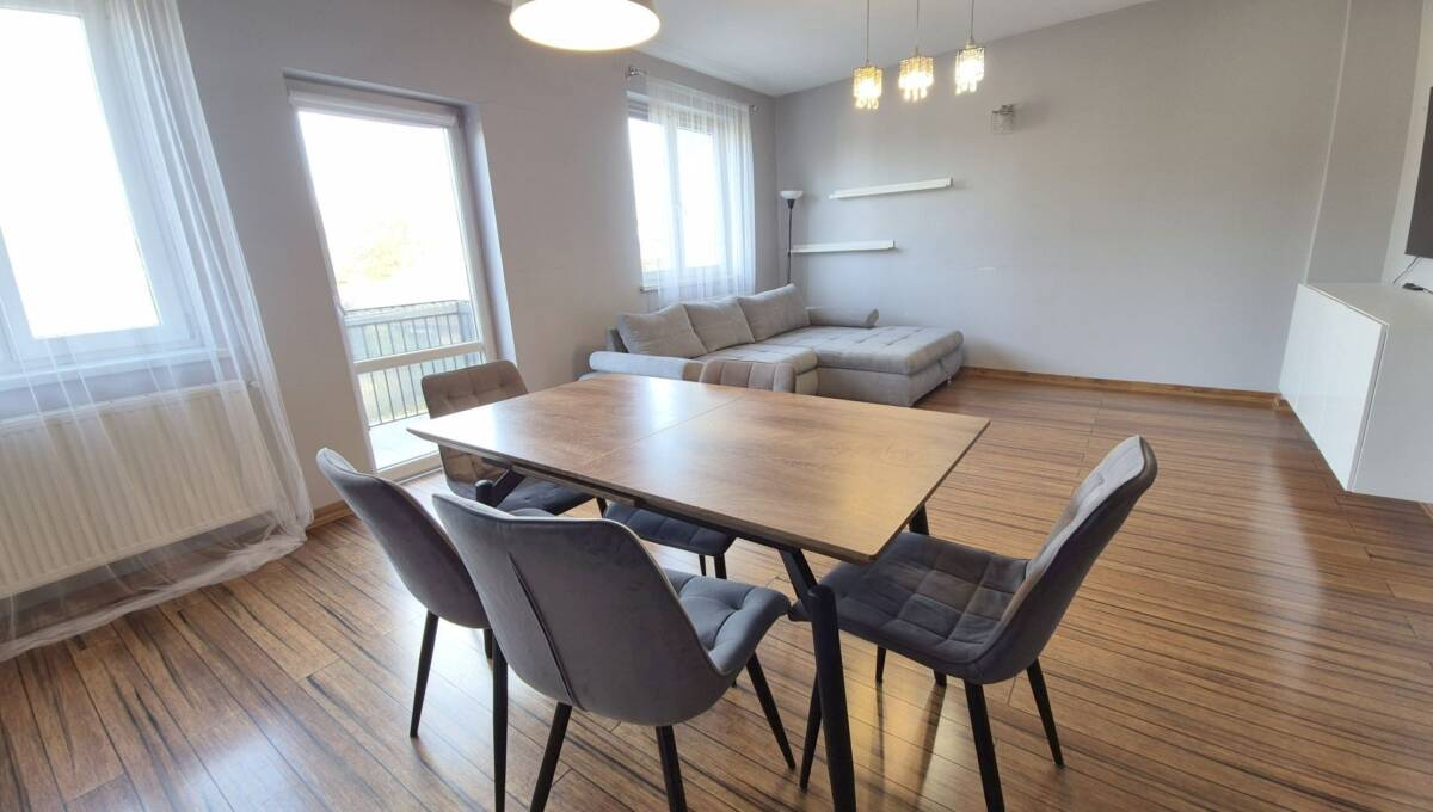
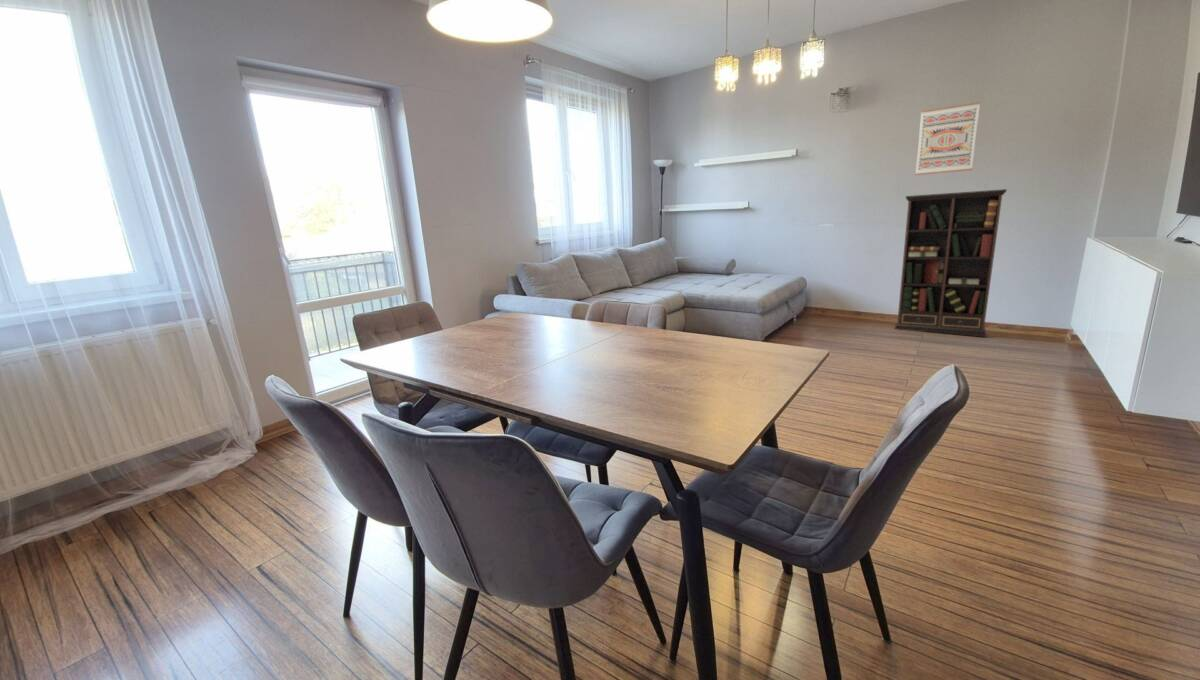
+ bookcase (946, 263)
+ wall art (946, 140)
